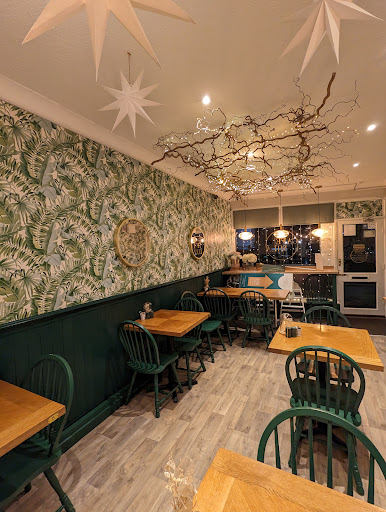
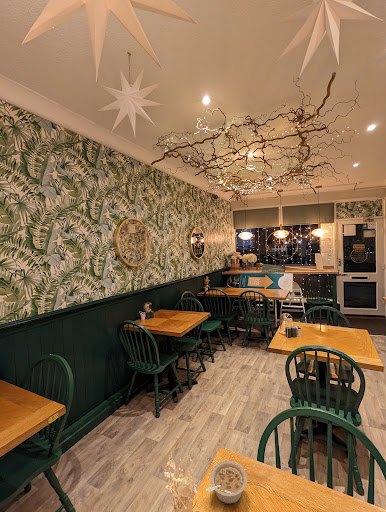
+ legume (228, 484)
